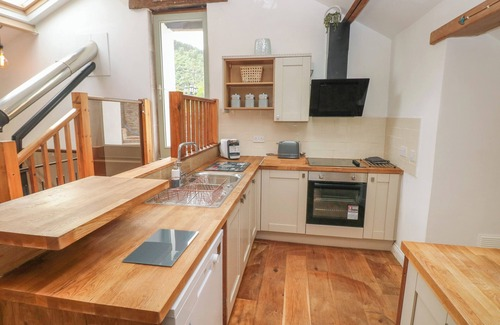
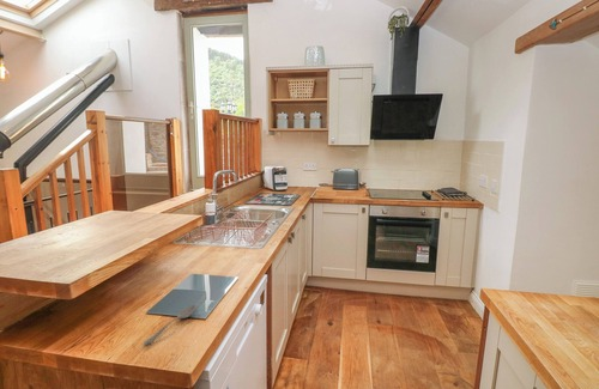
+ spoon (170, 322)
